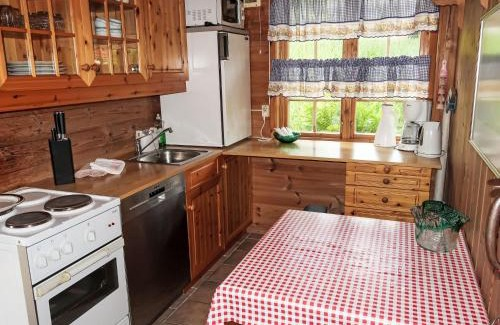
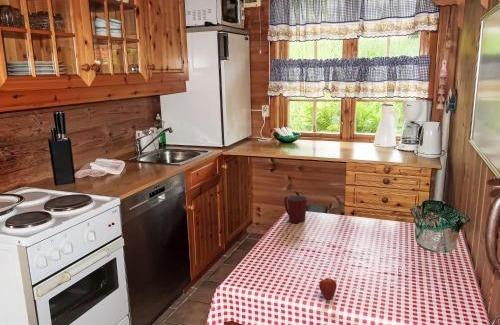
+ fruit (327, 288)
+ mug (294, 208)
